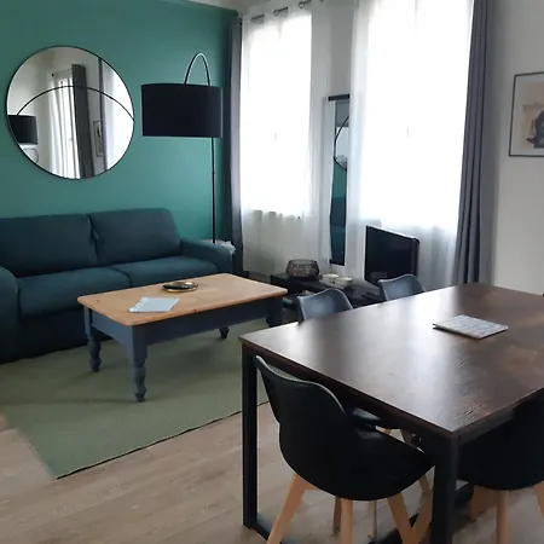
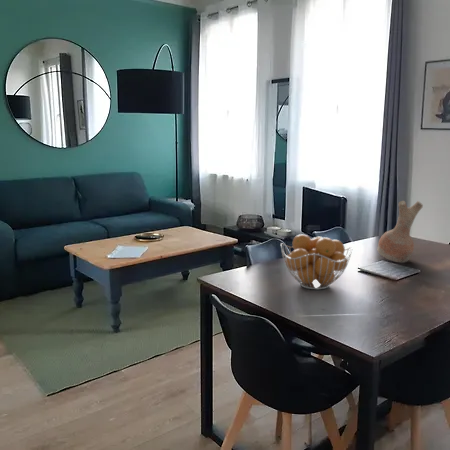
+ fruit basket (315, 260)
+ vase (397, 229)
